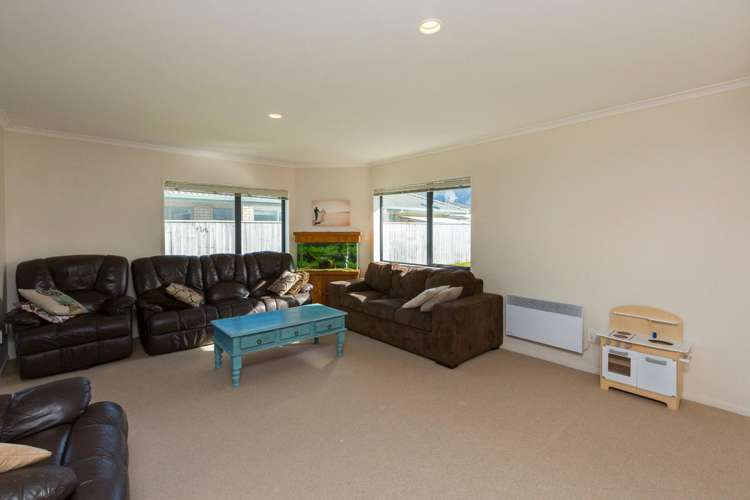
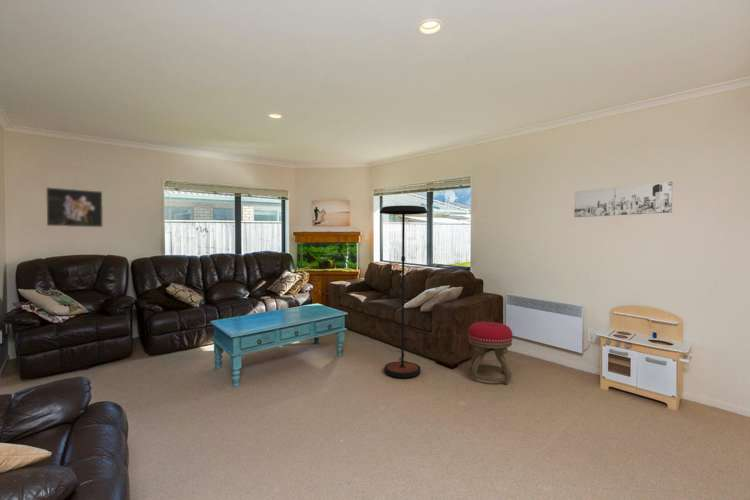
+ wall art (619, 201)
+ stool (489, 347)
+ floor lamp (402, 286)
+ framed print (75, 208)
